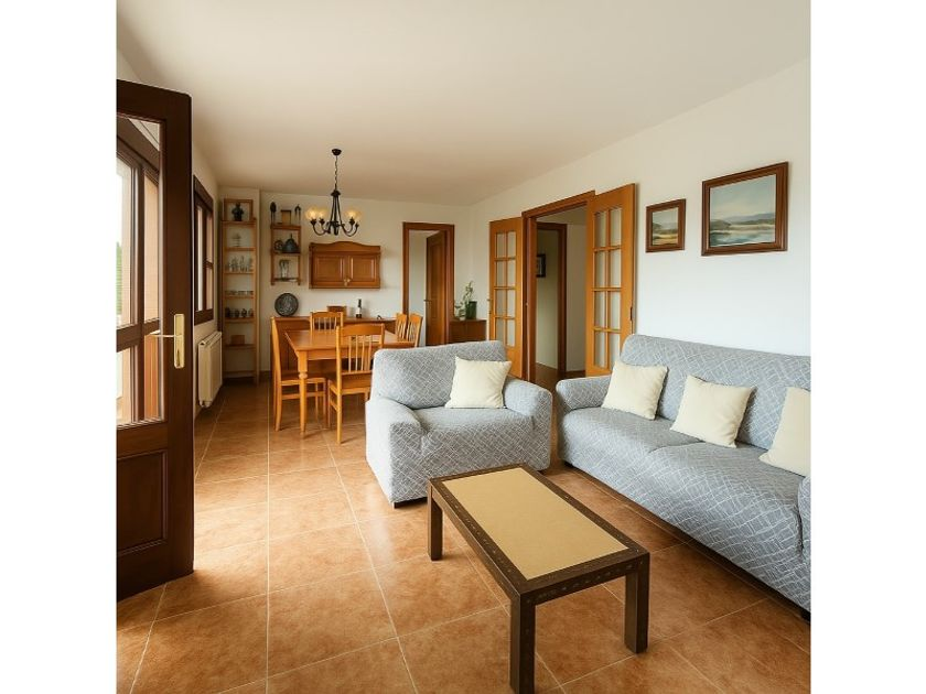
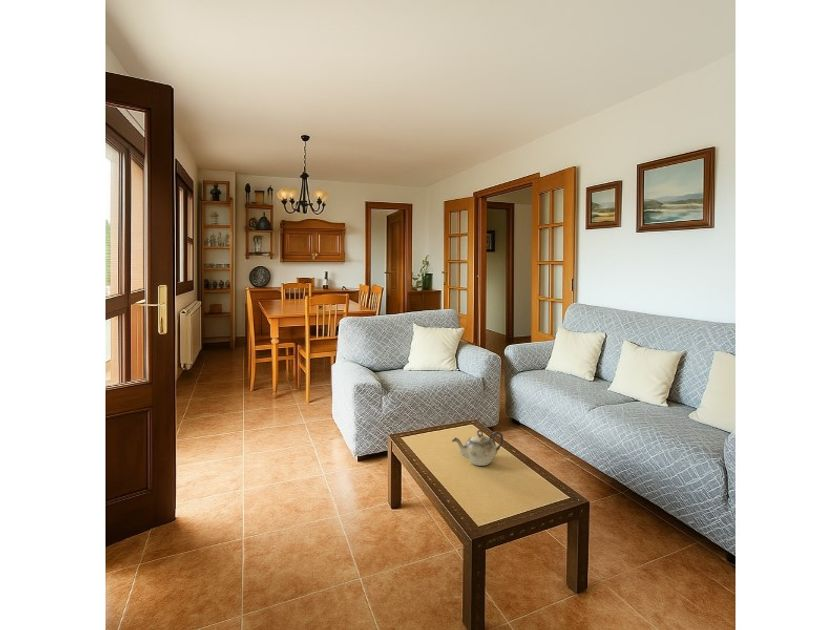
+ teapot (477, 446)
